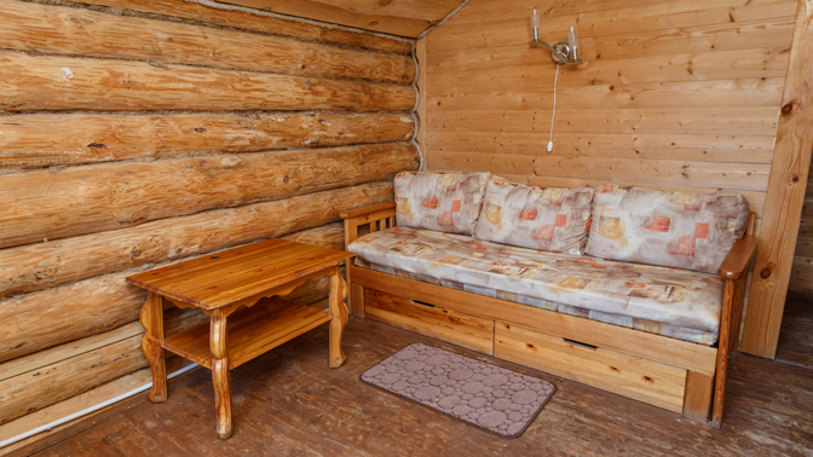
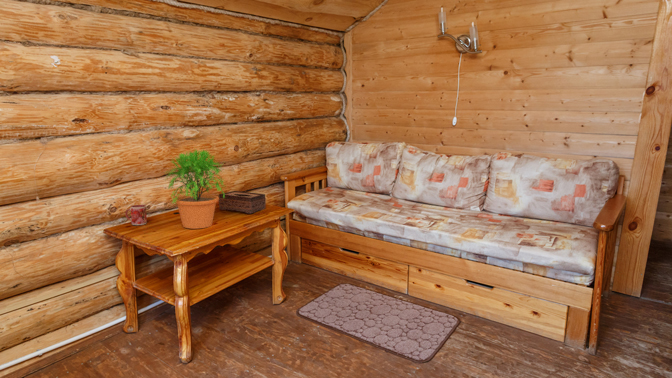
+ tissue box (242, 201)
+ potted plant (195, 186)
+ mug (136, 214)
